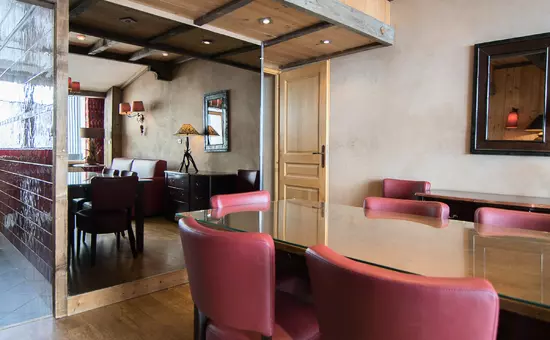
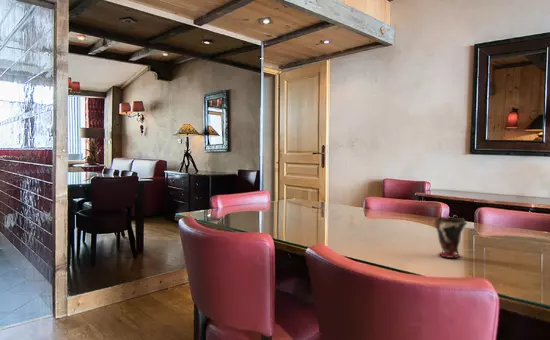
+ cup (450, 237)
